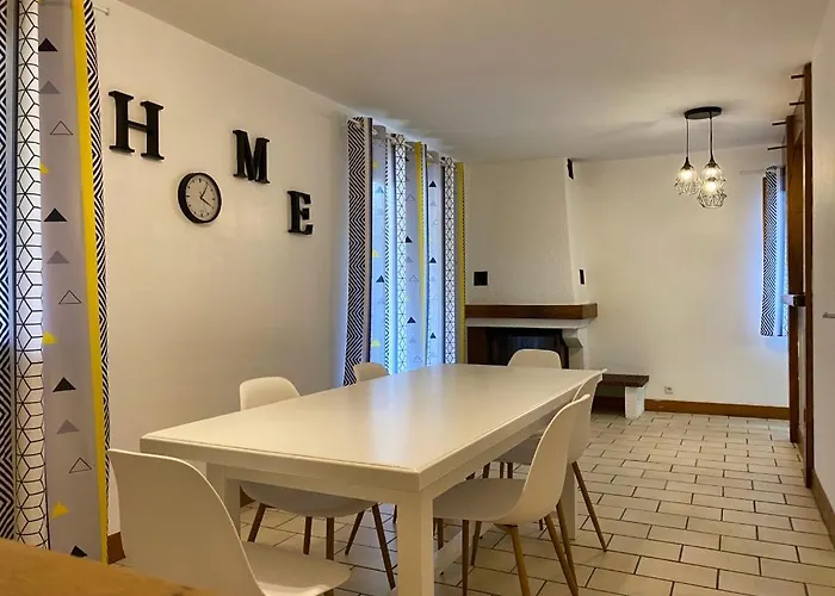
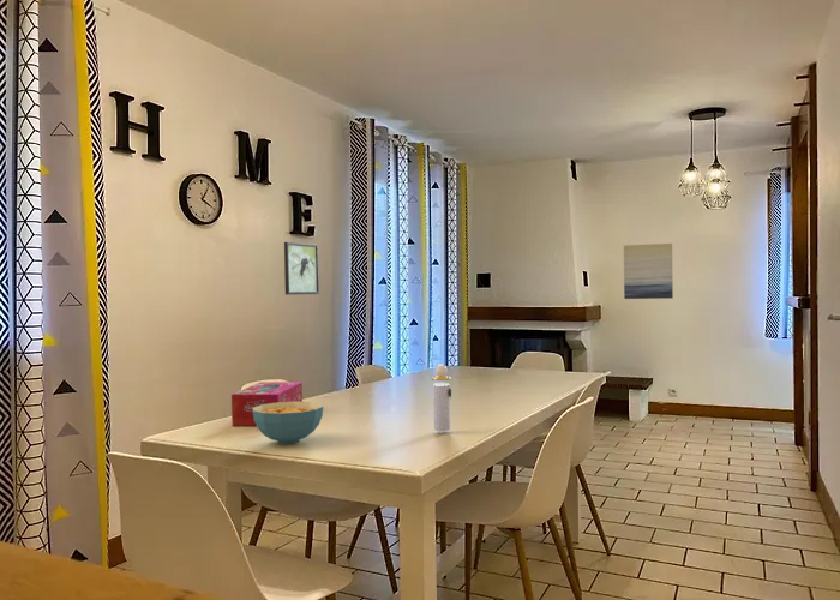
+ cereal bowl (288, 424)
+ perfume bottle (440, 397)
+ tissue box (269, 402)
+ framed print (301, 269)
+ wall art (647, 271)
